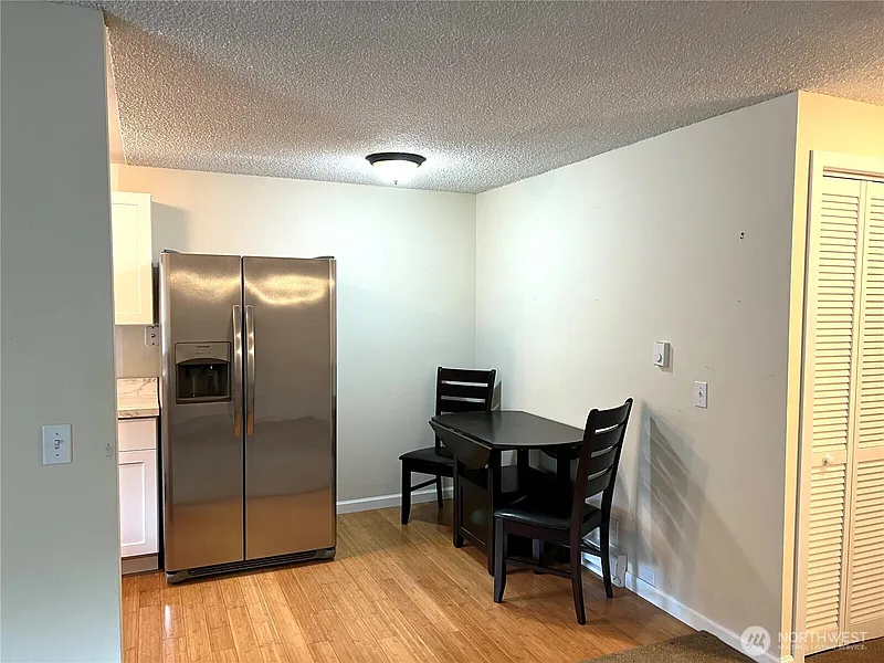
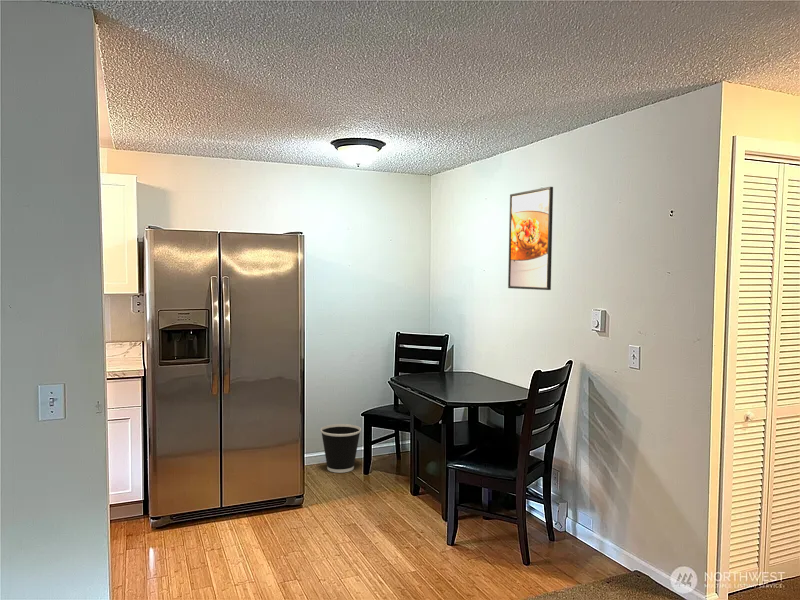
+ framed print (529, 240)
+ wastebasket (340, 448)
